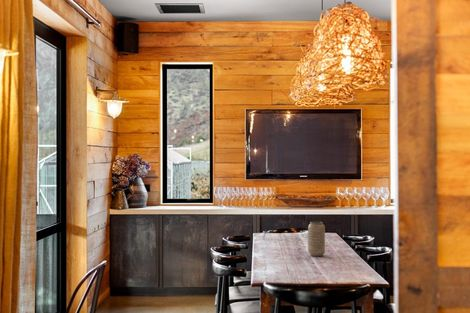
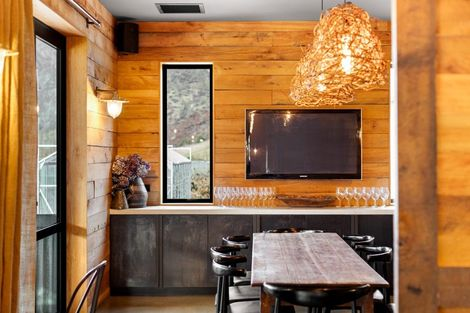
- vase (316, 238)
